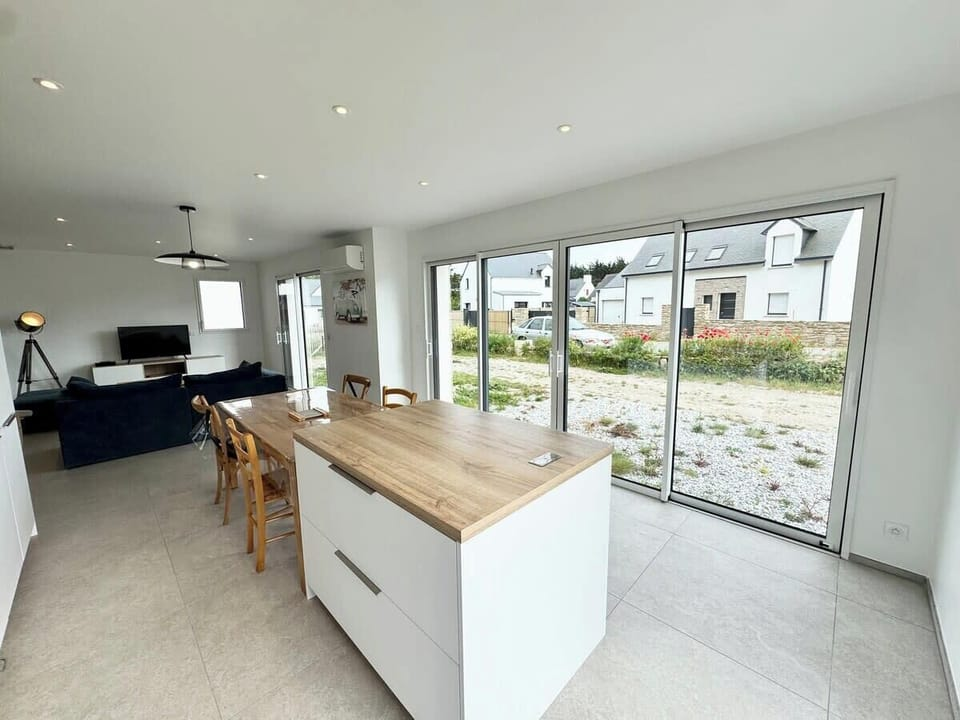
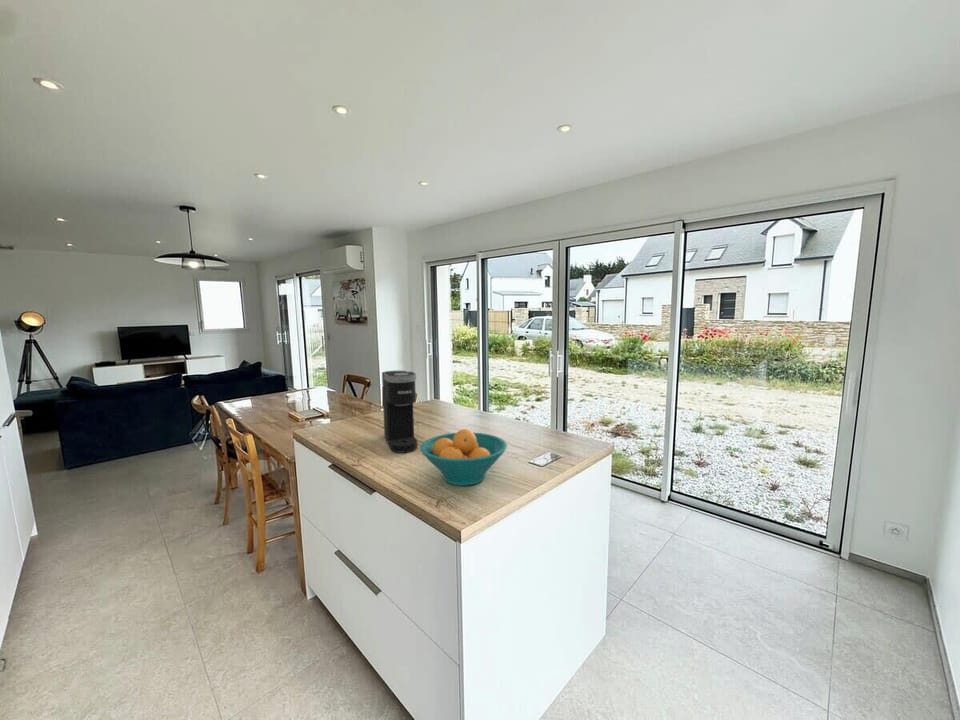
+ fruit bowl (464, 453)
+ coffee maker (399, 407)
